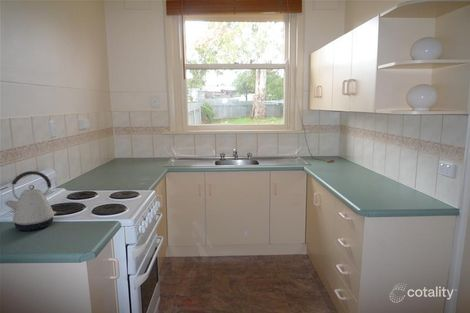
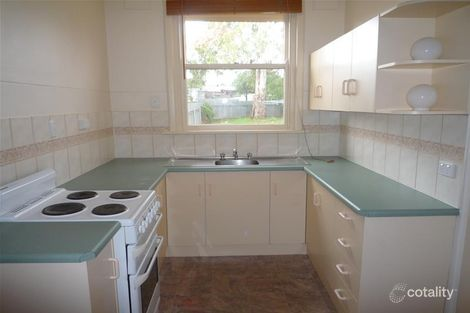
- kettle (30, 199)
